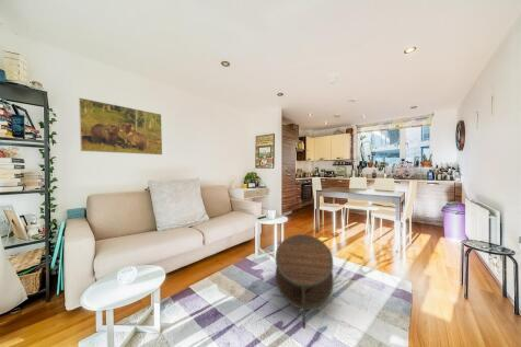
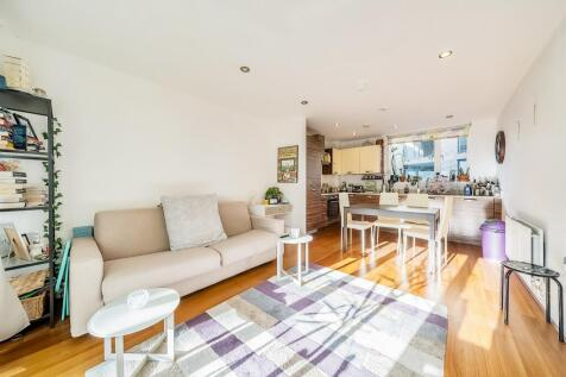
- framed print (126, 130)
- coffee table (303, 268)
